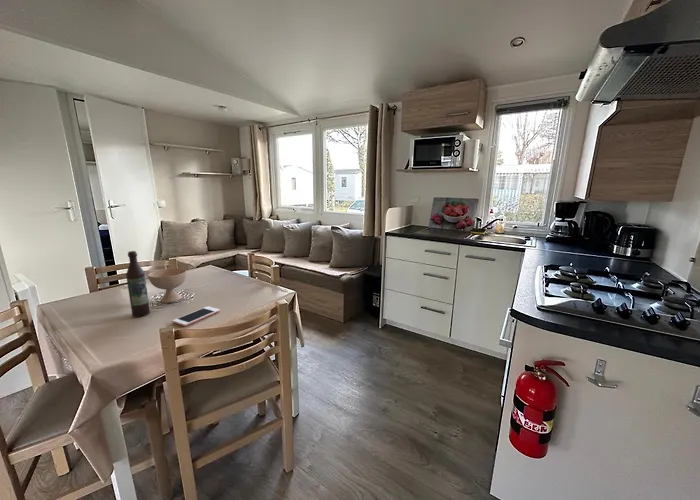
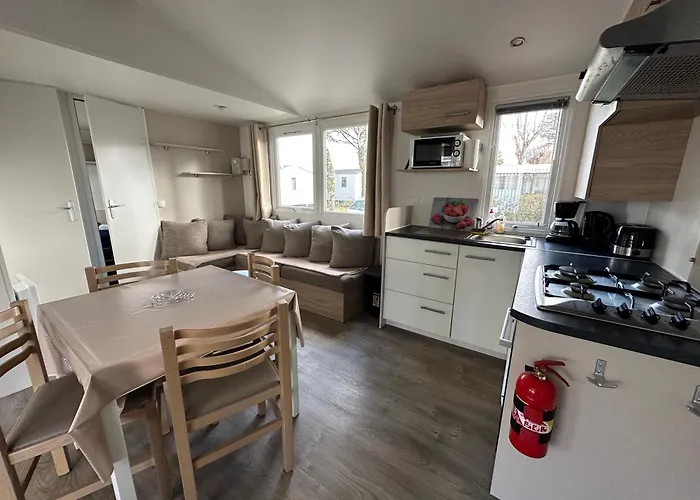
- cell phone (197, 315)
- wine bottle (136, 283)
- bowl (169, 286)
